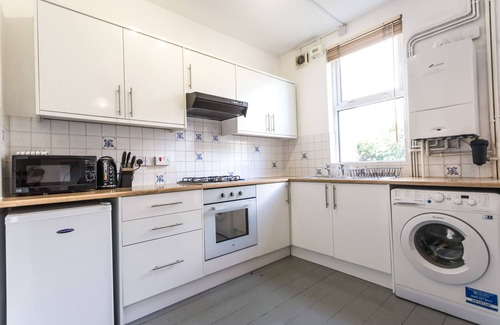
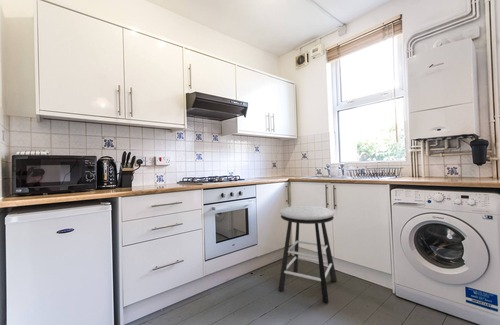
+ stool (307, 243)
